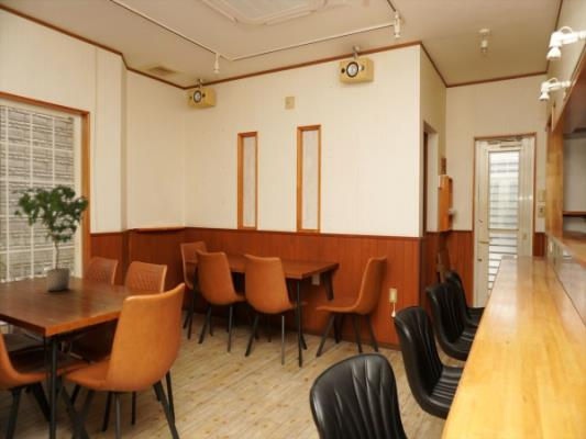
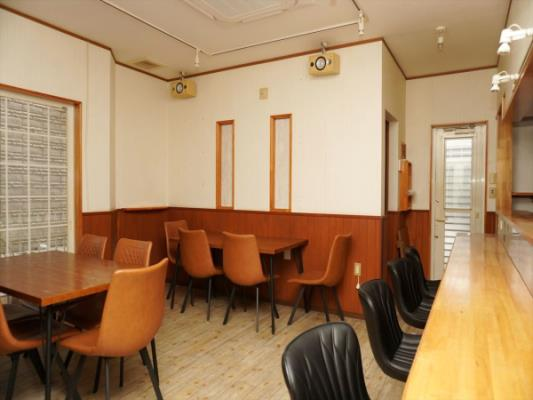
- potted plant (53, 236)
